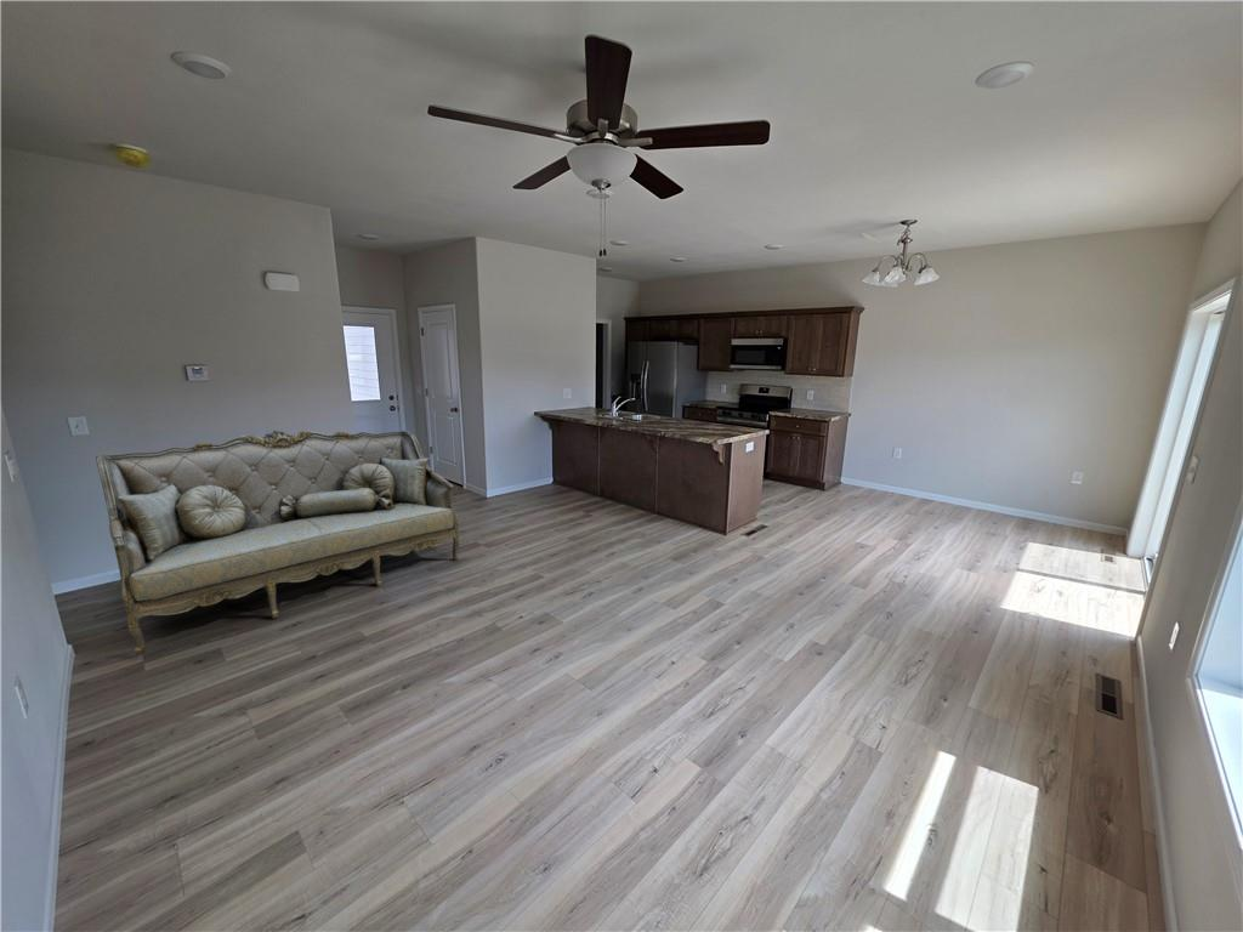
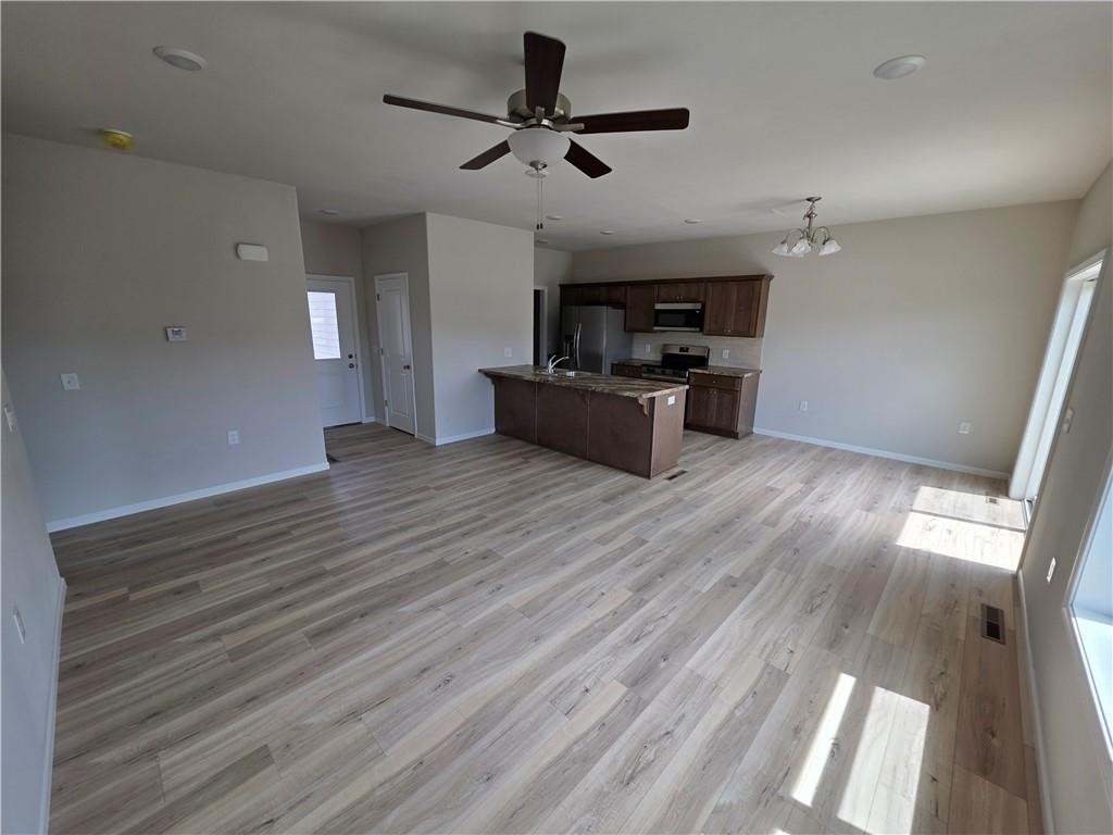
- sofa (303, 511)
